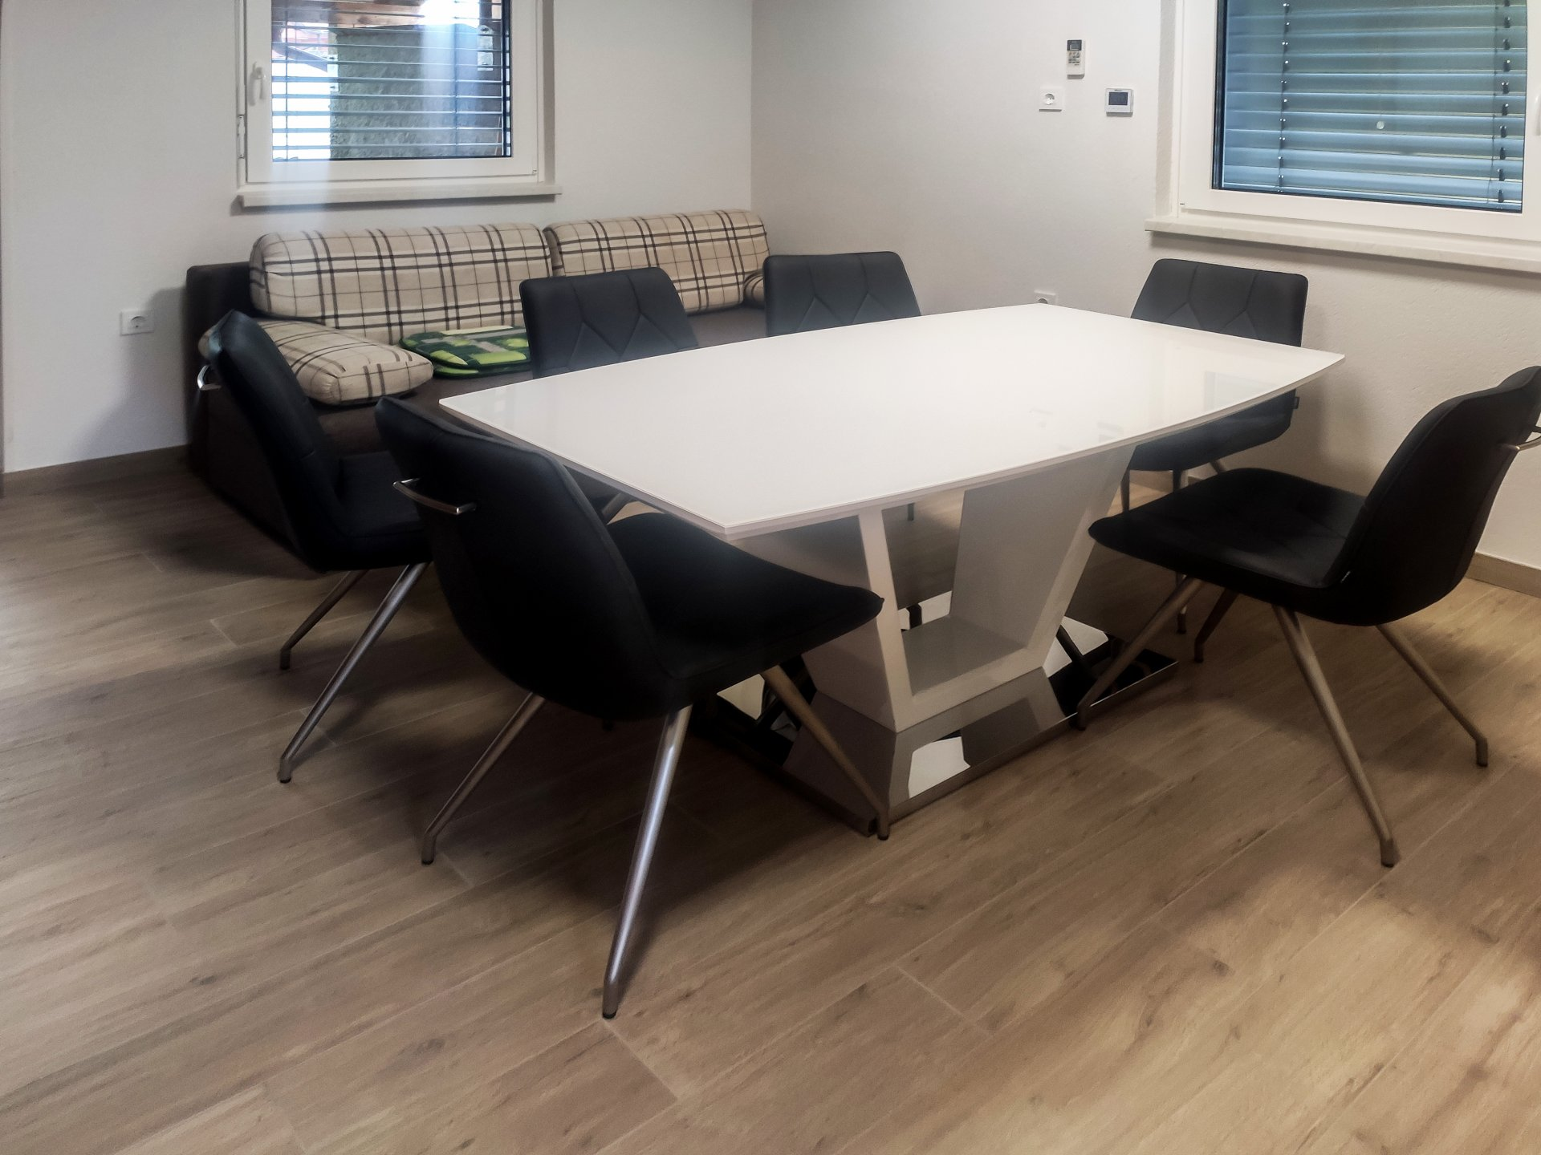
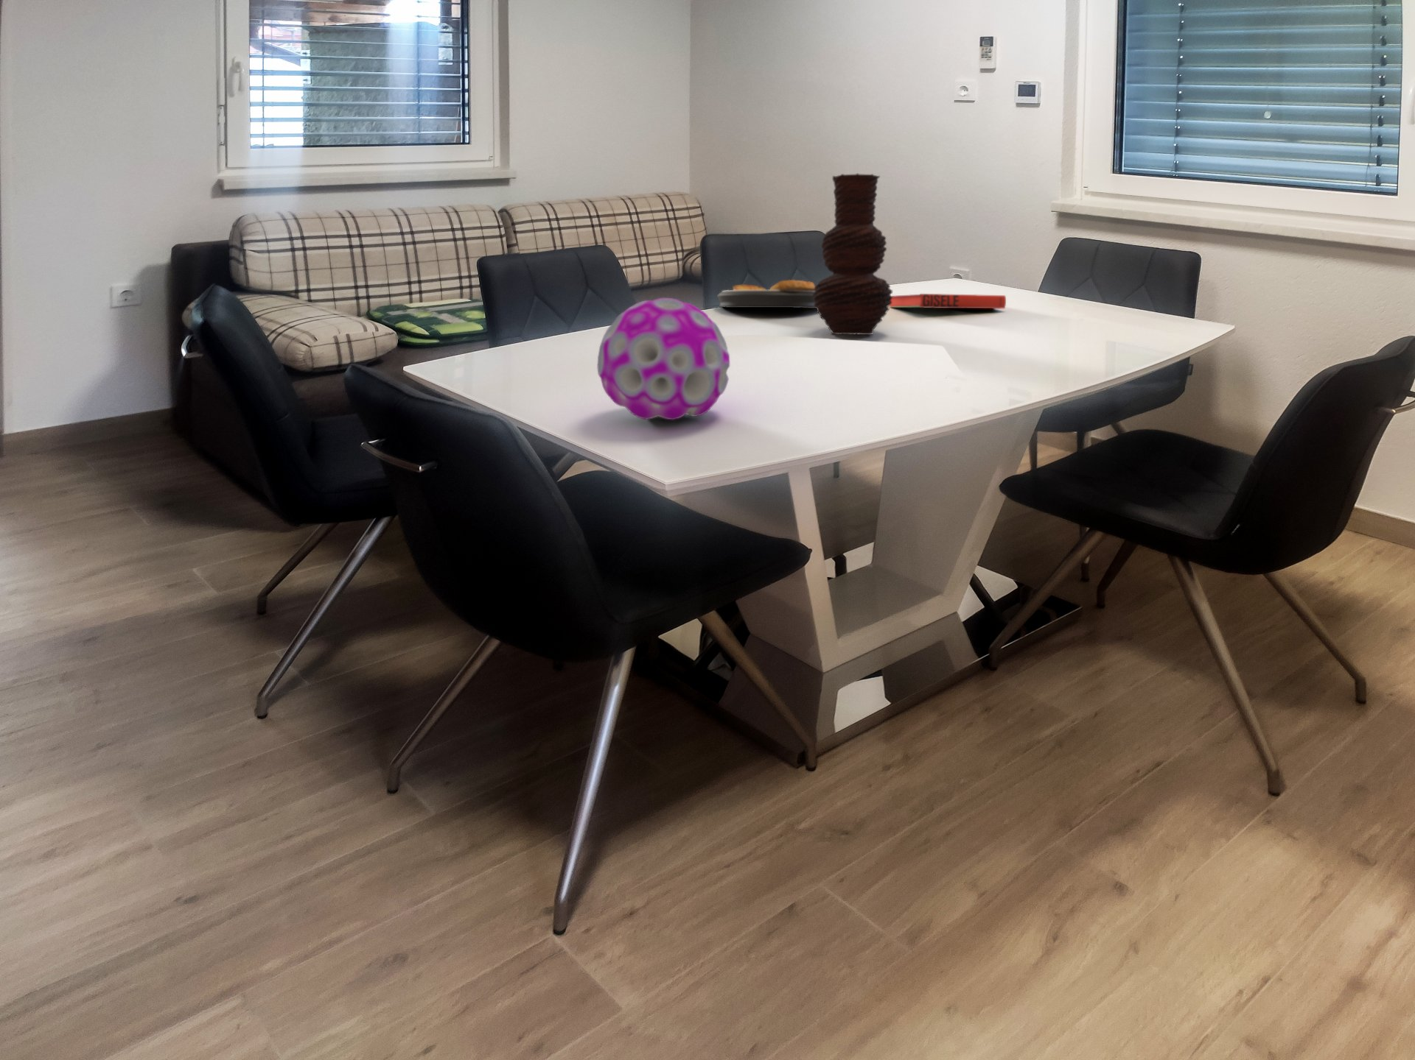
+ plate (772, 294)
+ decorative ball (663, 357)
+ vase (853, 256)
+ hardback book (946, 302)
